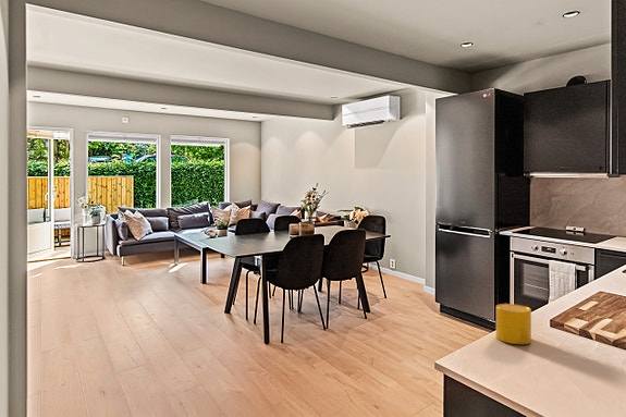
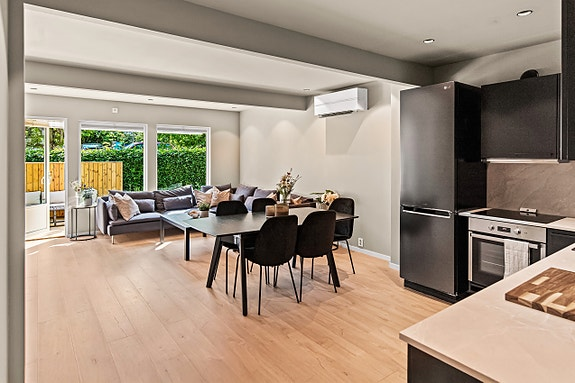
- cup (513, 322)
